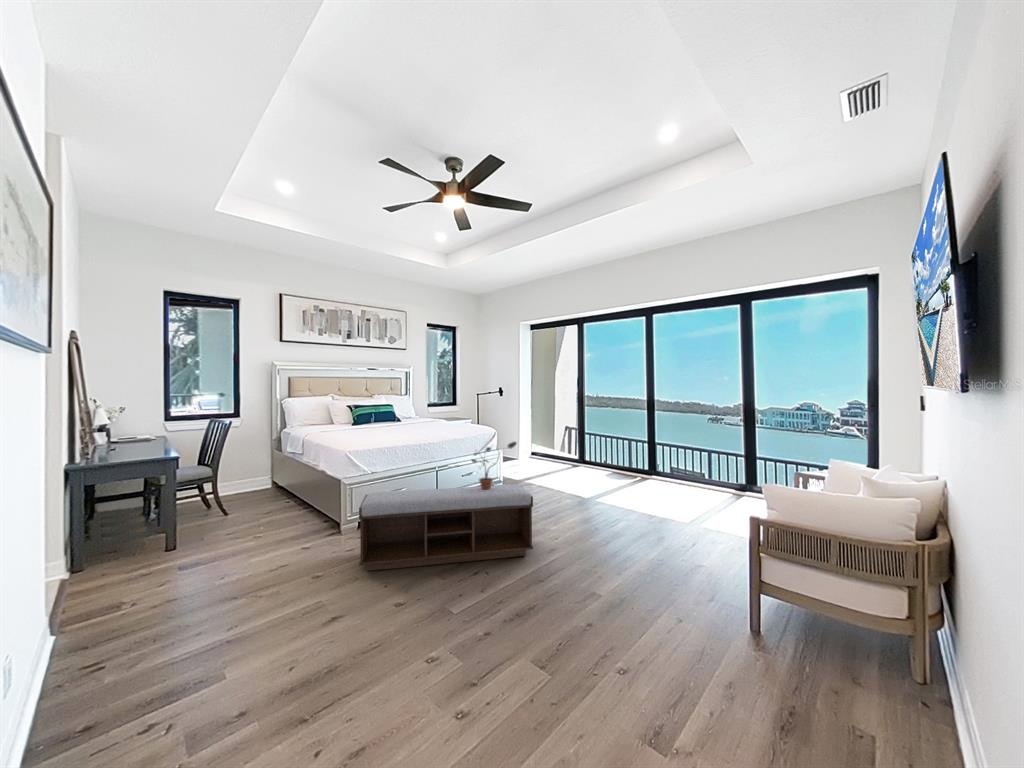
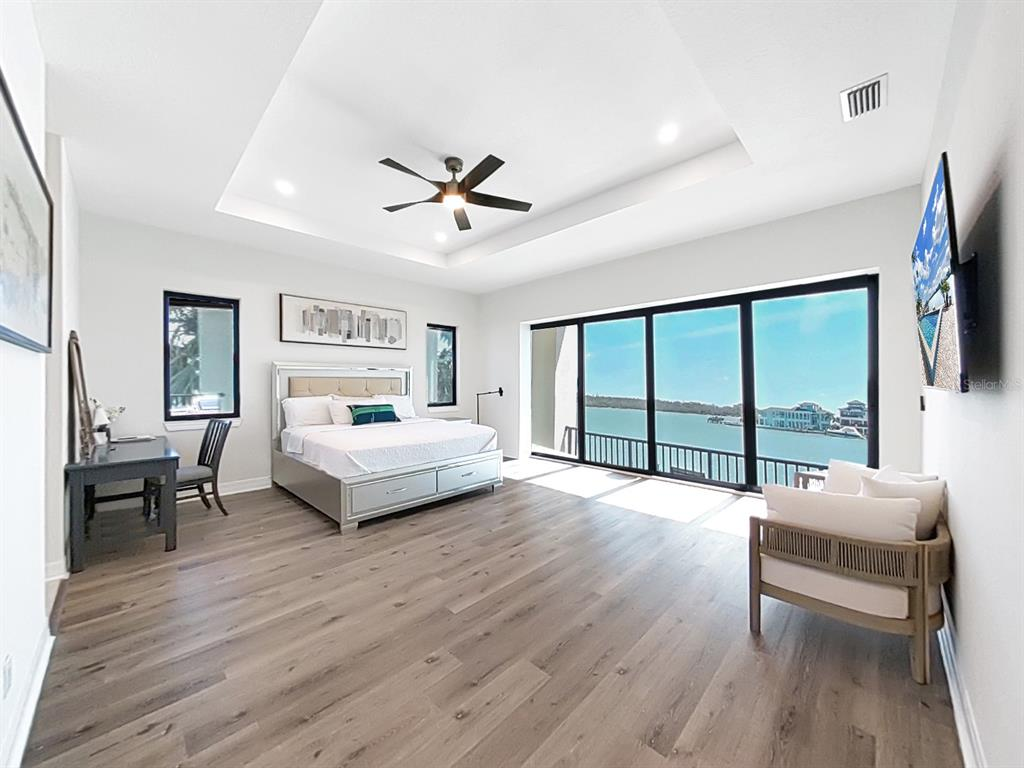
- bench (448, 523)
- potted plant (491, 465)
